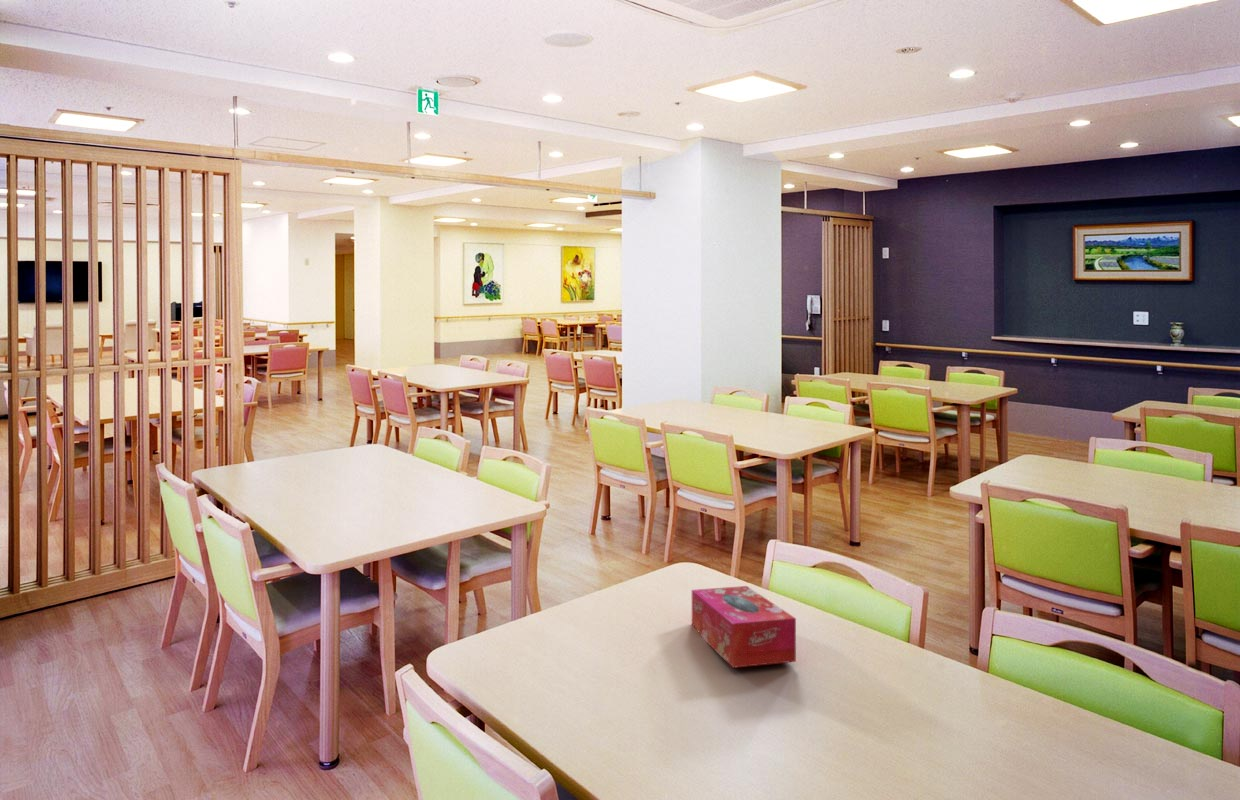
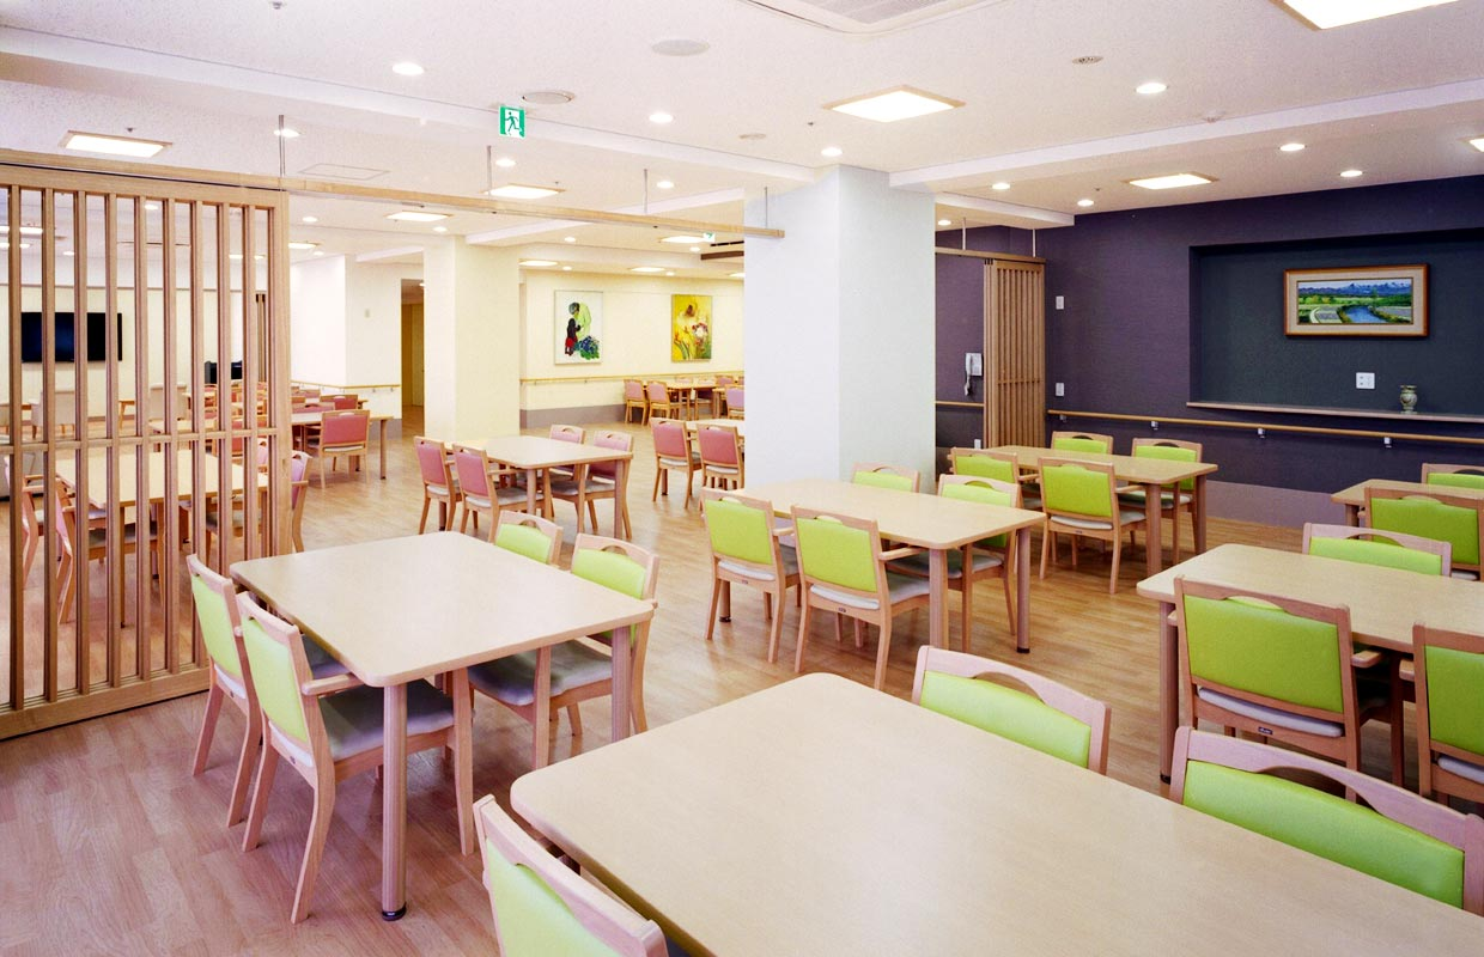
- tissue box (740, 623)
